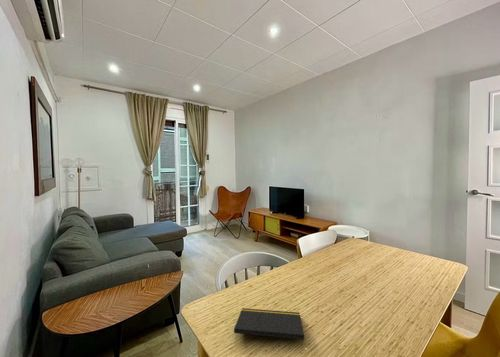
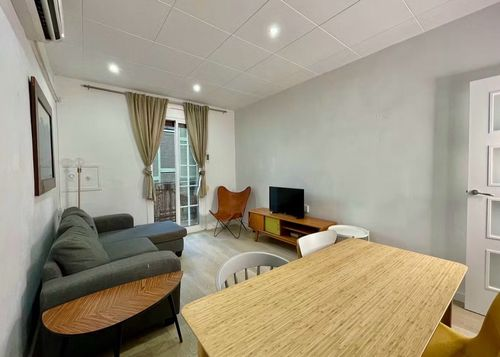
- notepad (269, 322)
